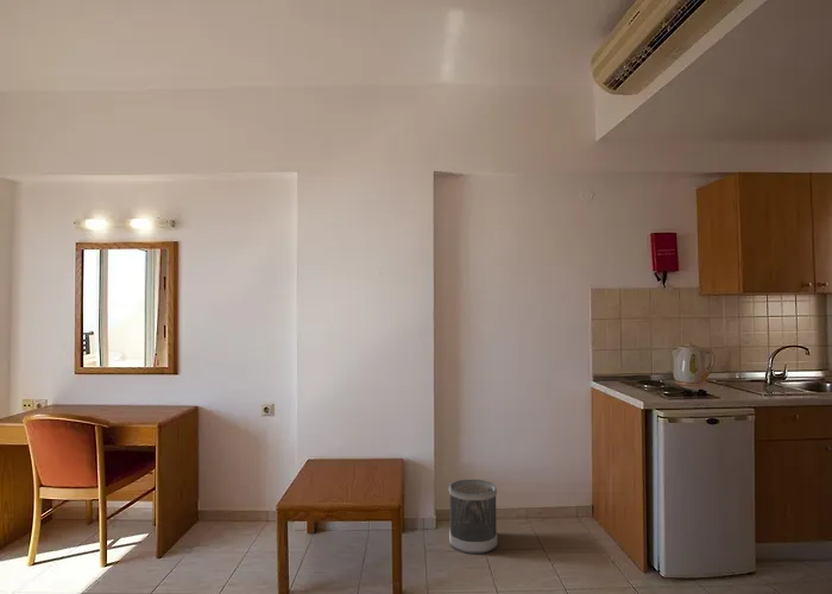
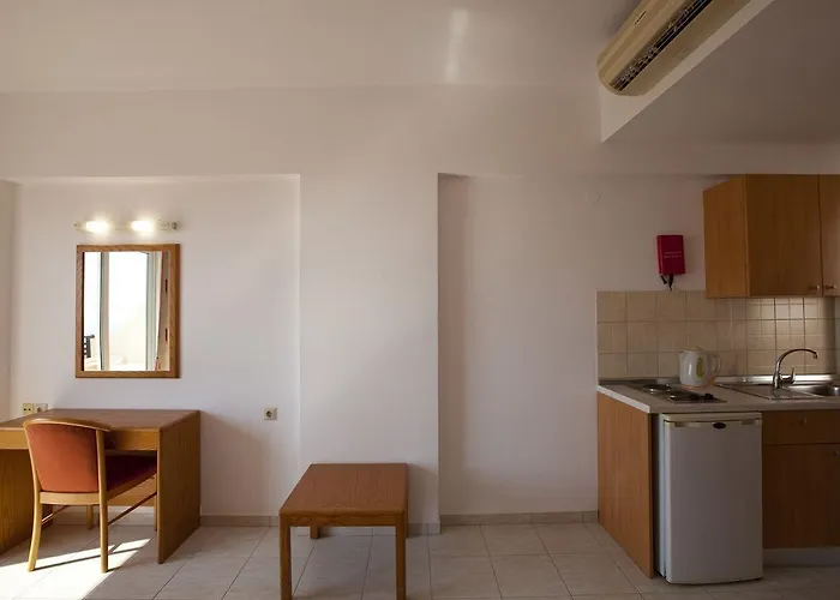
- wastebasket (472, 514)
